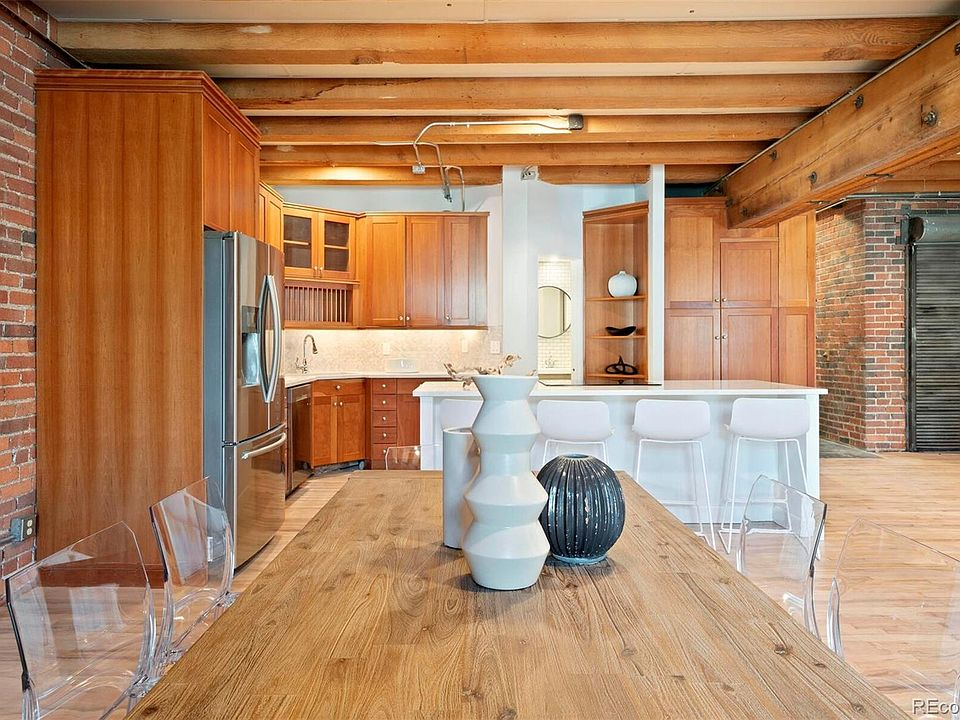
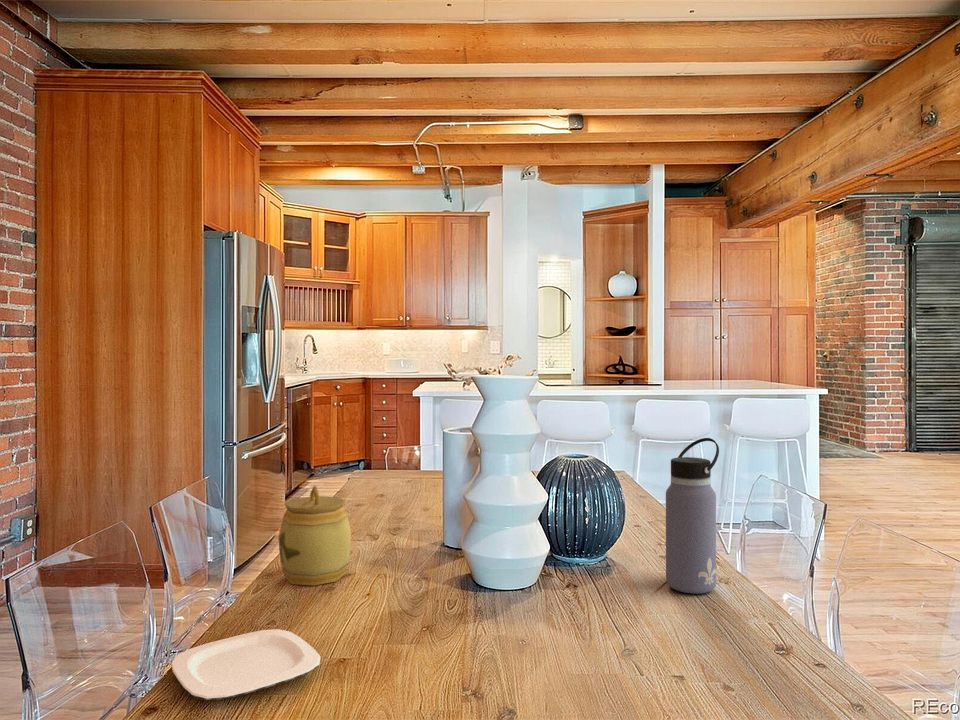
+ water bottle (692, 513)
+ plate (246, 664)
+ jar (315, 530)
